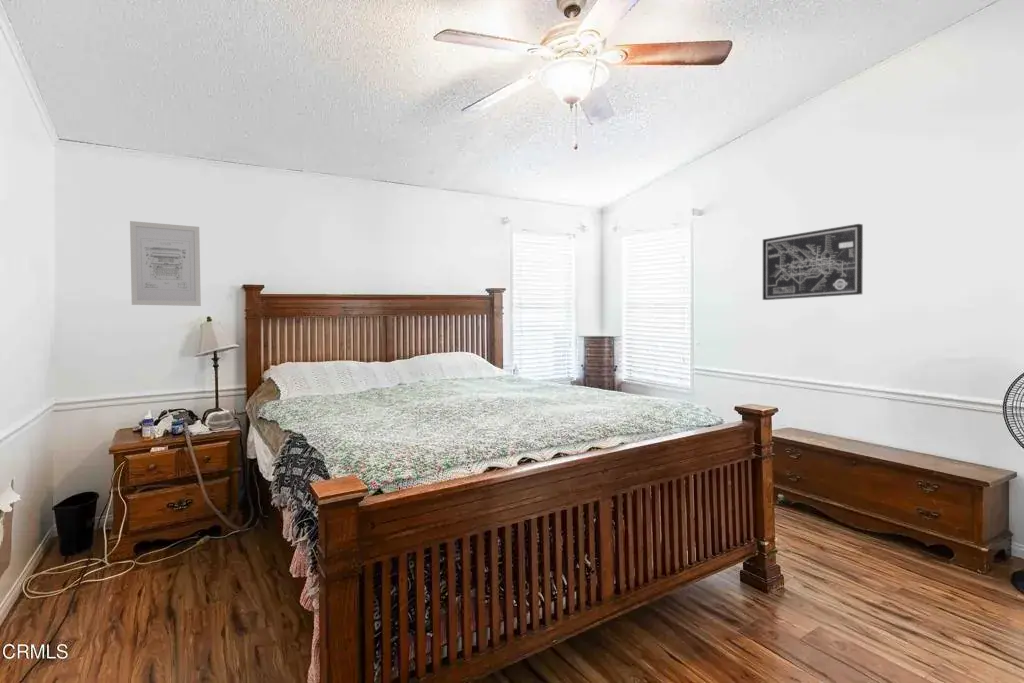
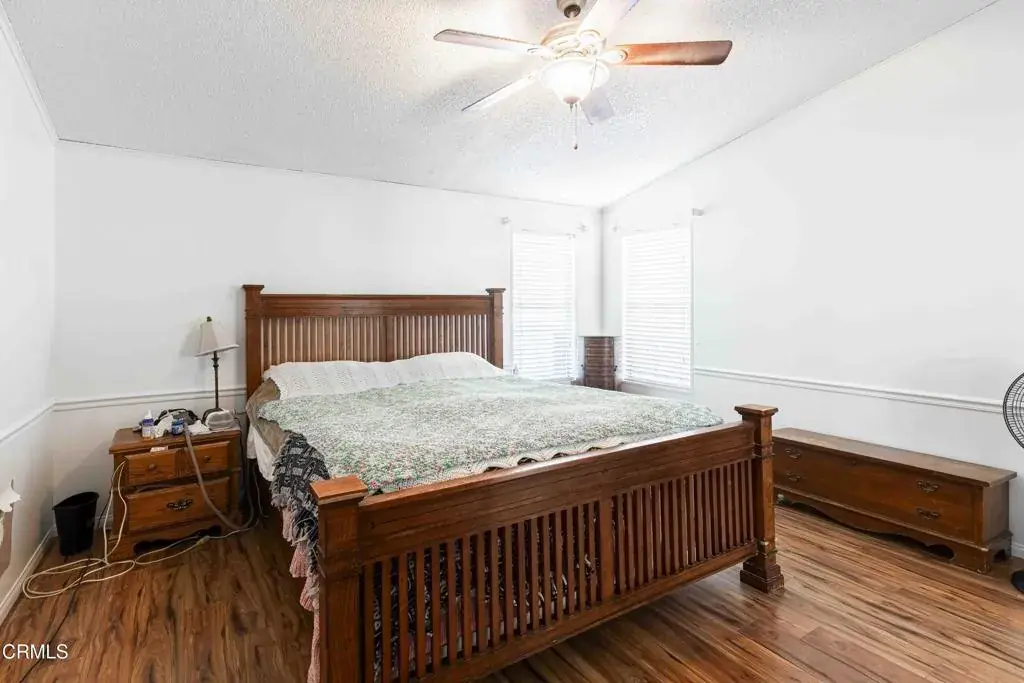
- wall art (166, 264)
- wall art (808, 264)
